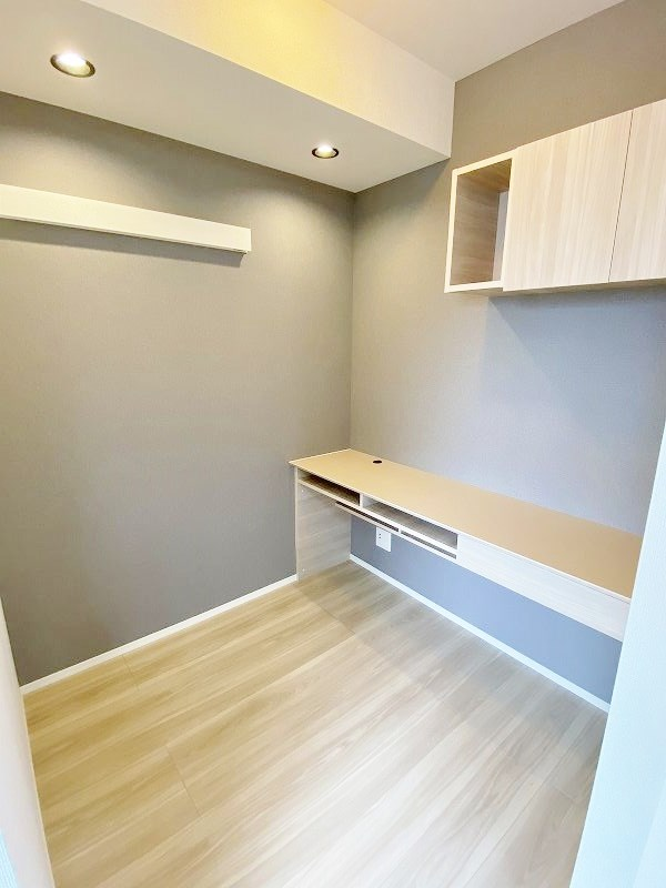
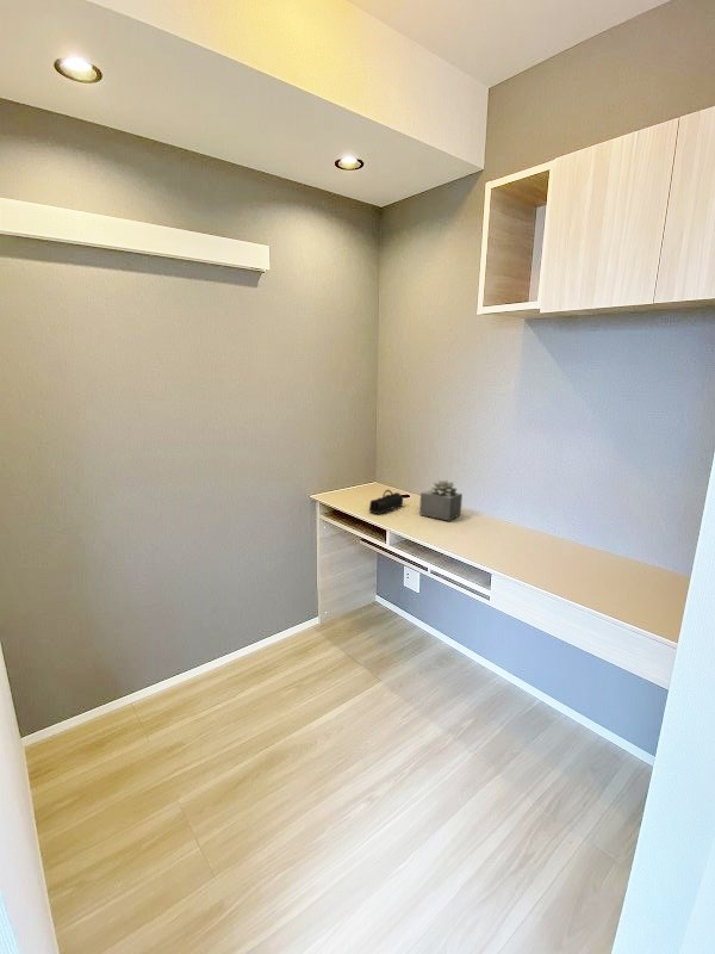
+ succulent plant (441, 497)
+ pencil case (386, 500)
